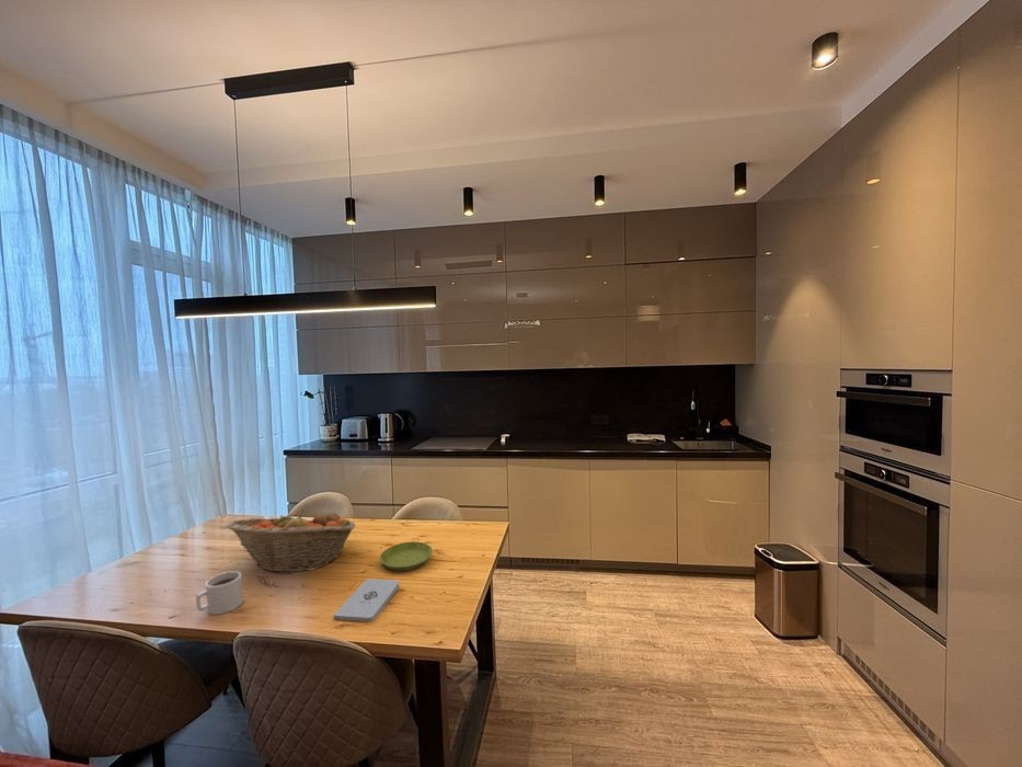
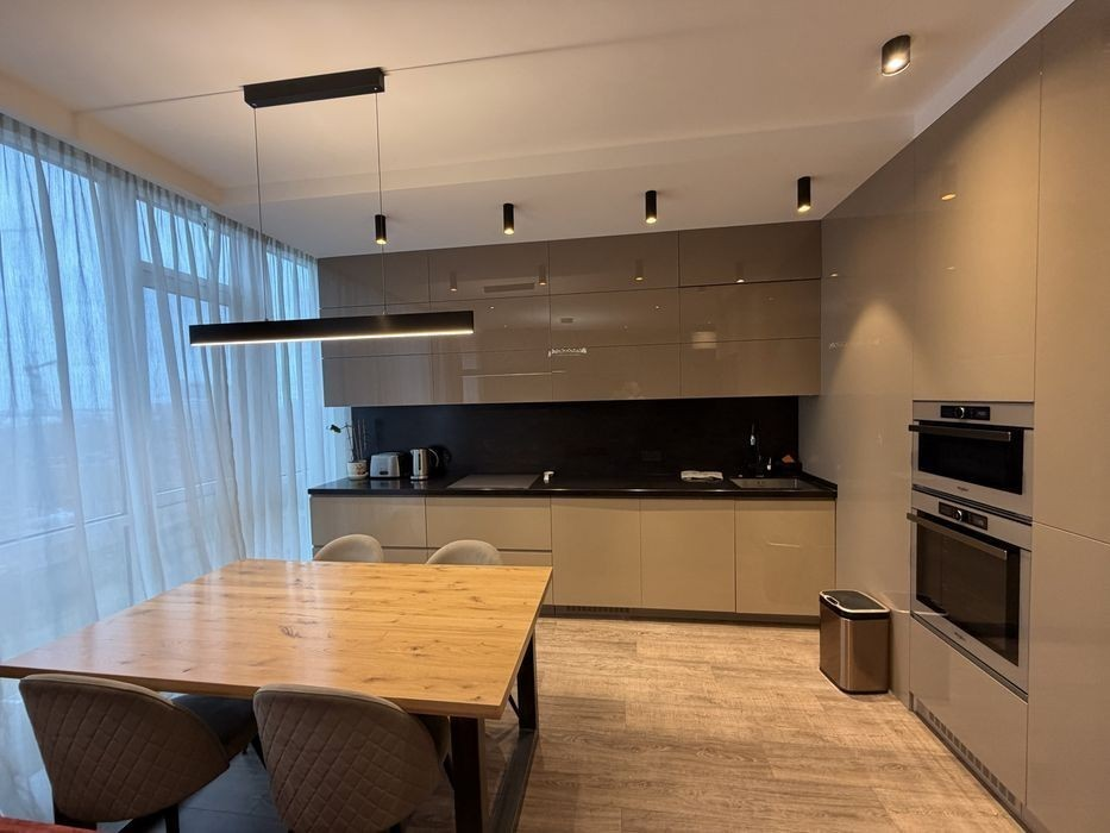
- notepad (369, 598)
- fruit basket (294, 534)
- mug (221, 594)
- saucer (406, 557)
